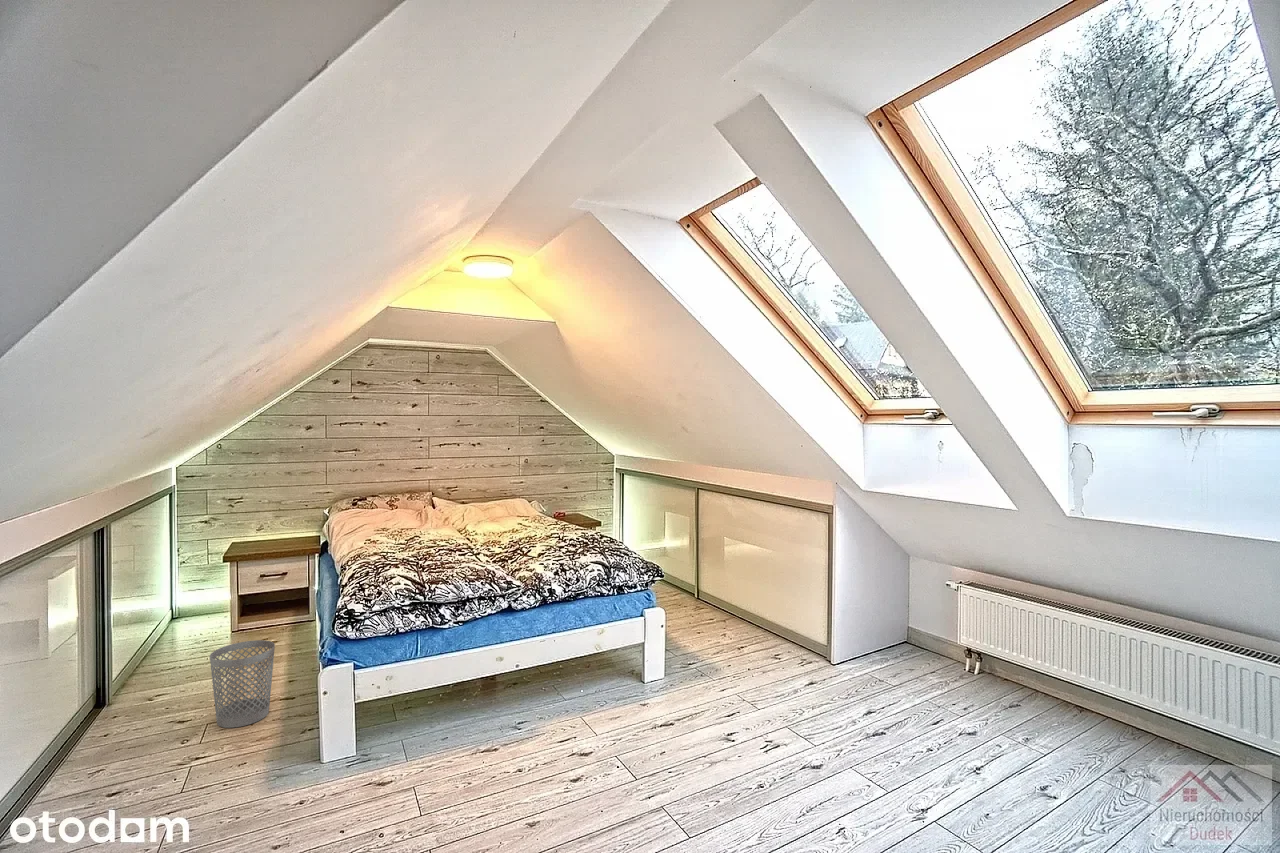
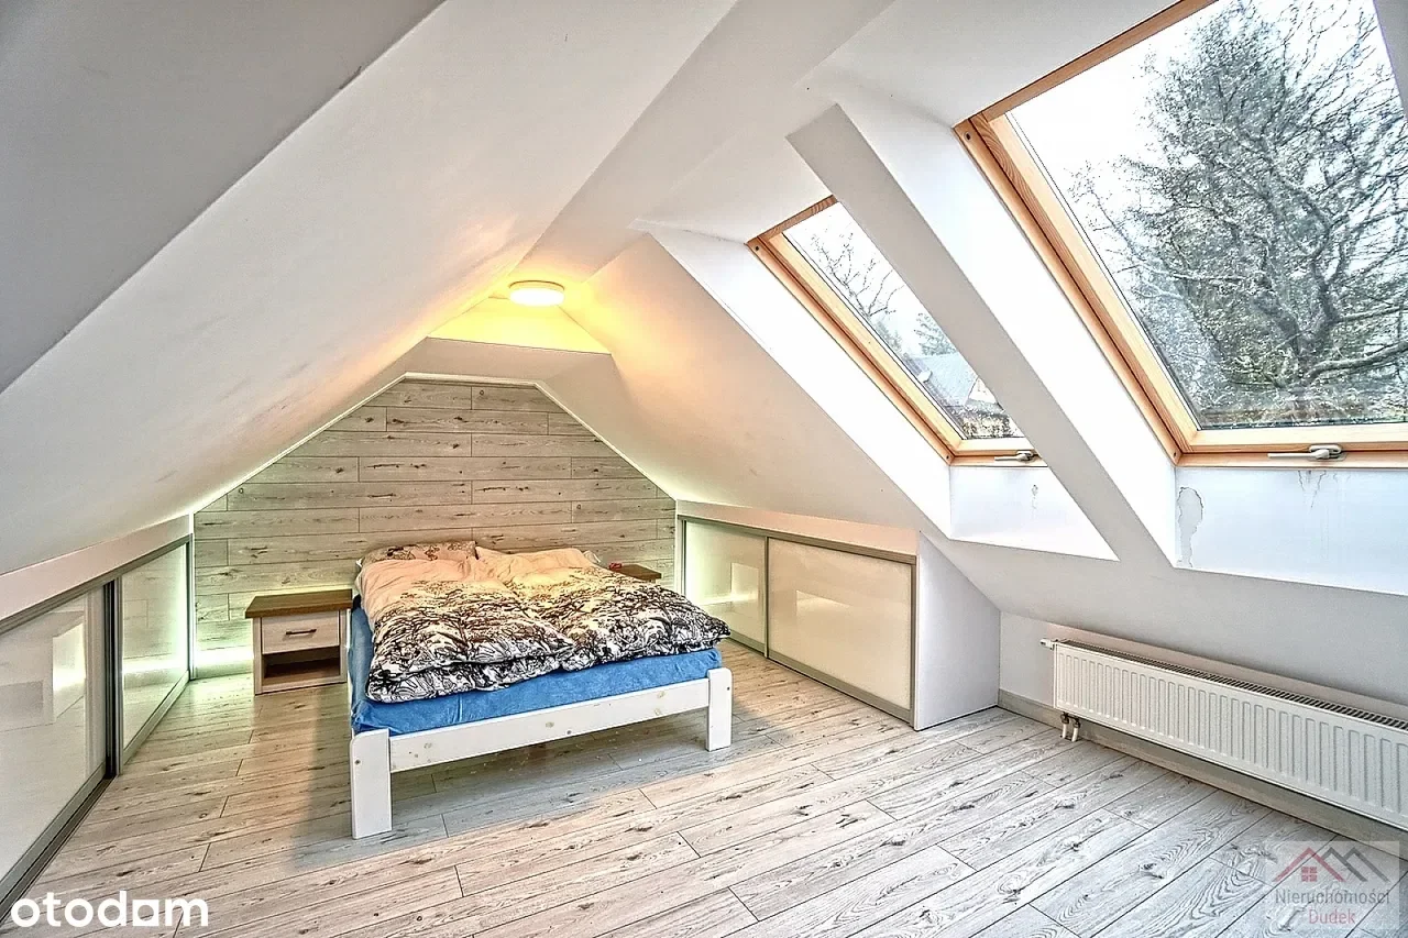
- wastebasket (243, 683)
